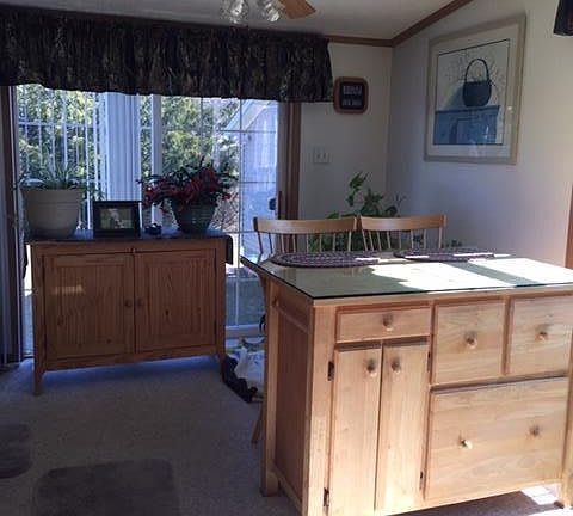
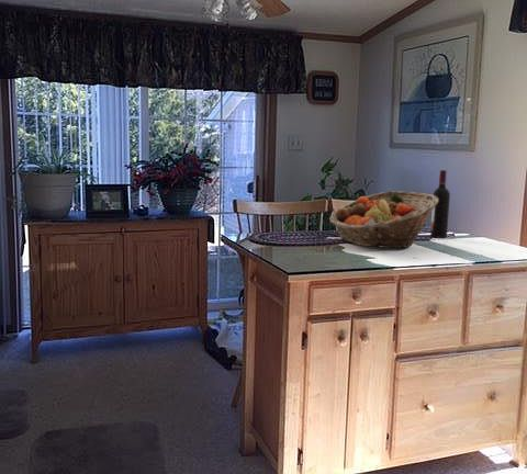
+ wine bottle (440, 203)
+ fruit basket (381, 217)
